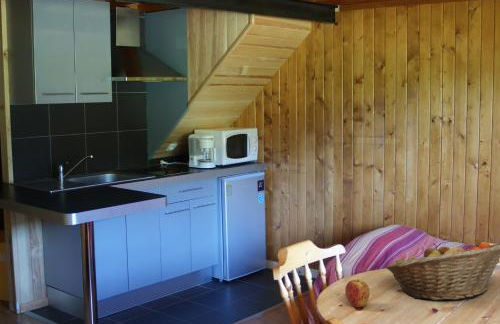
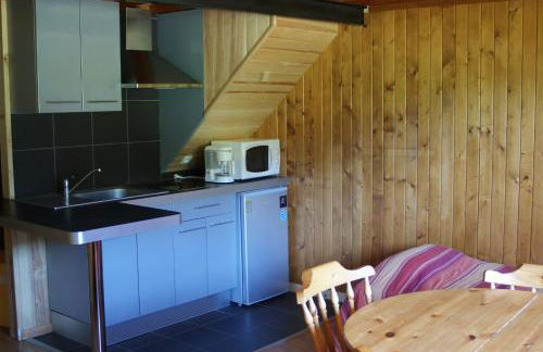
- apple (357, 292)
- fruit basket (447, 265)
